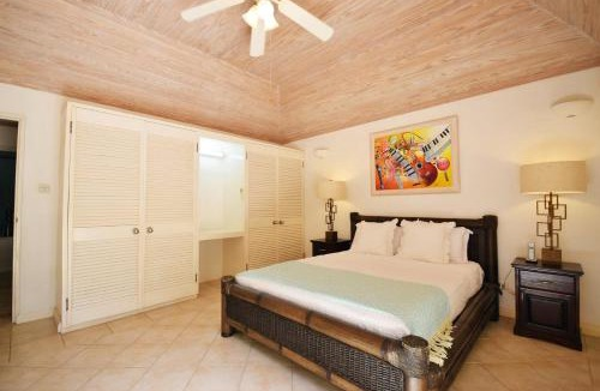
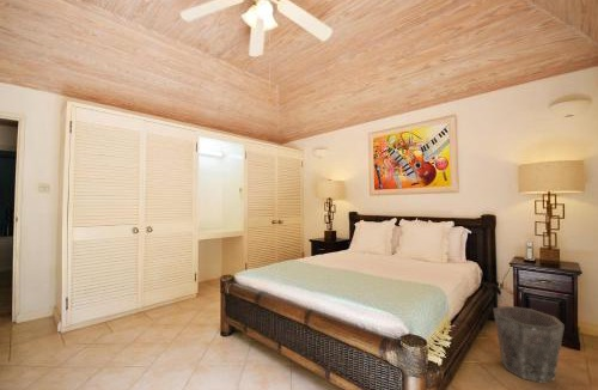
+ waste bin (526, 342)
